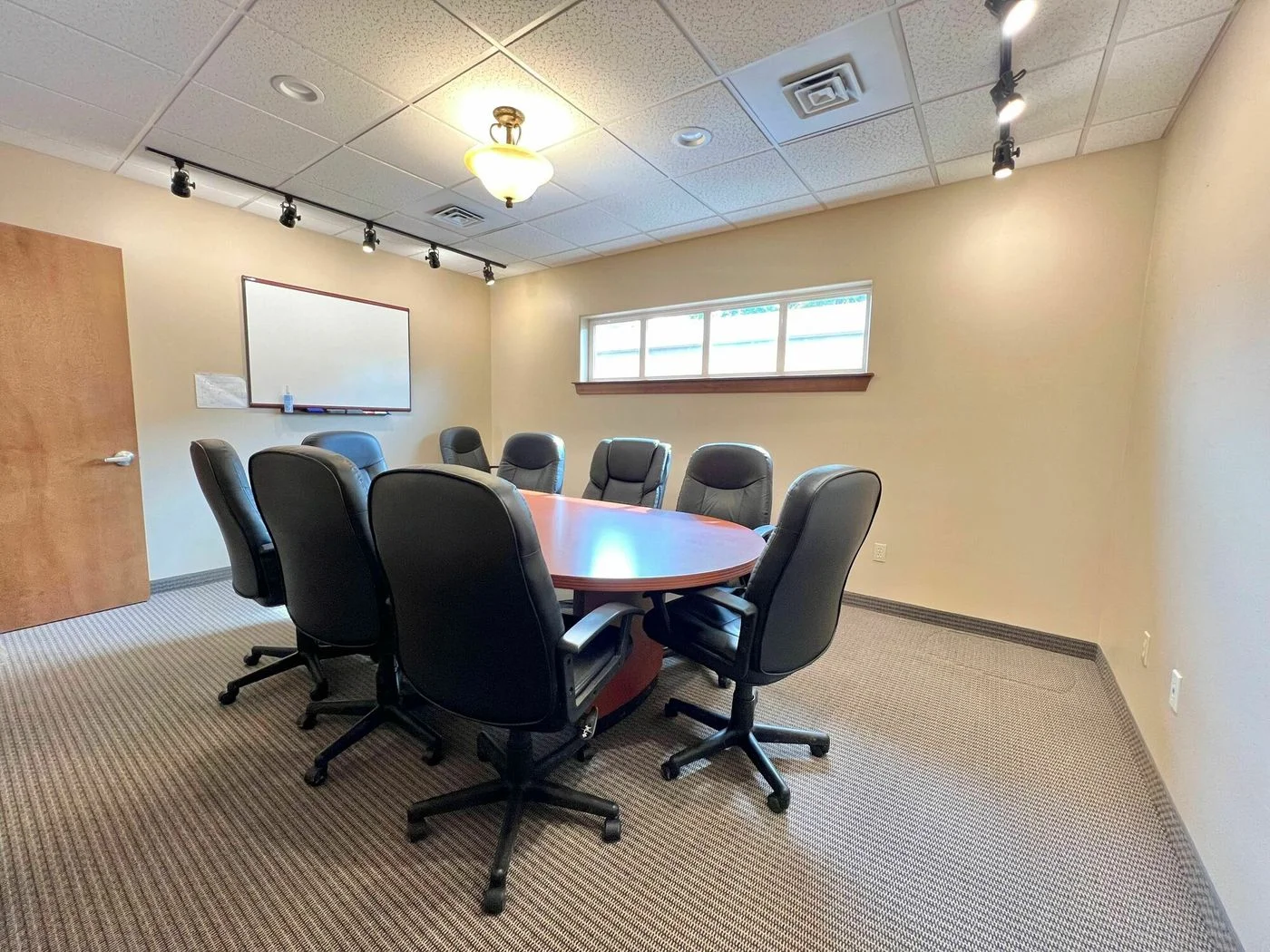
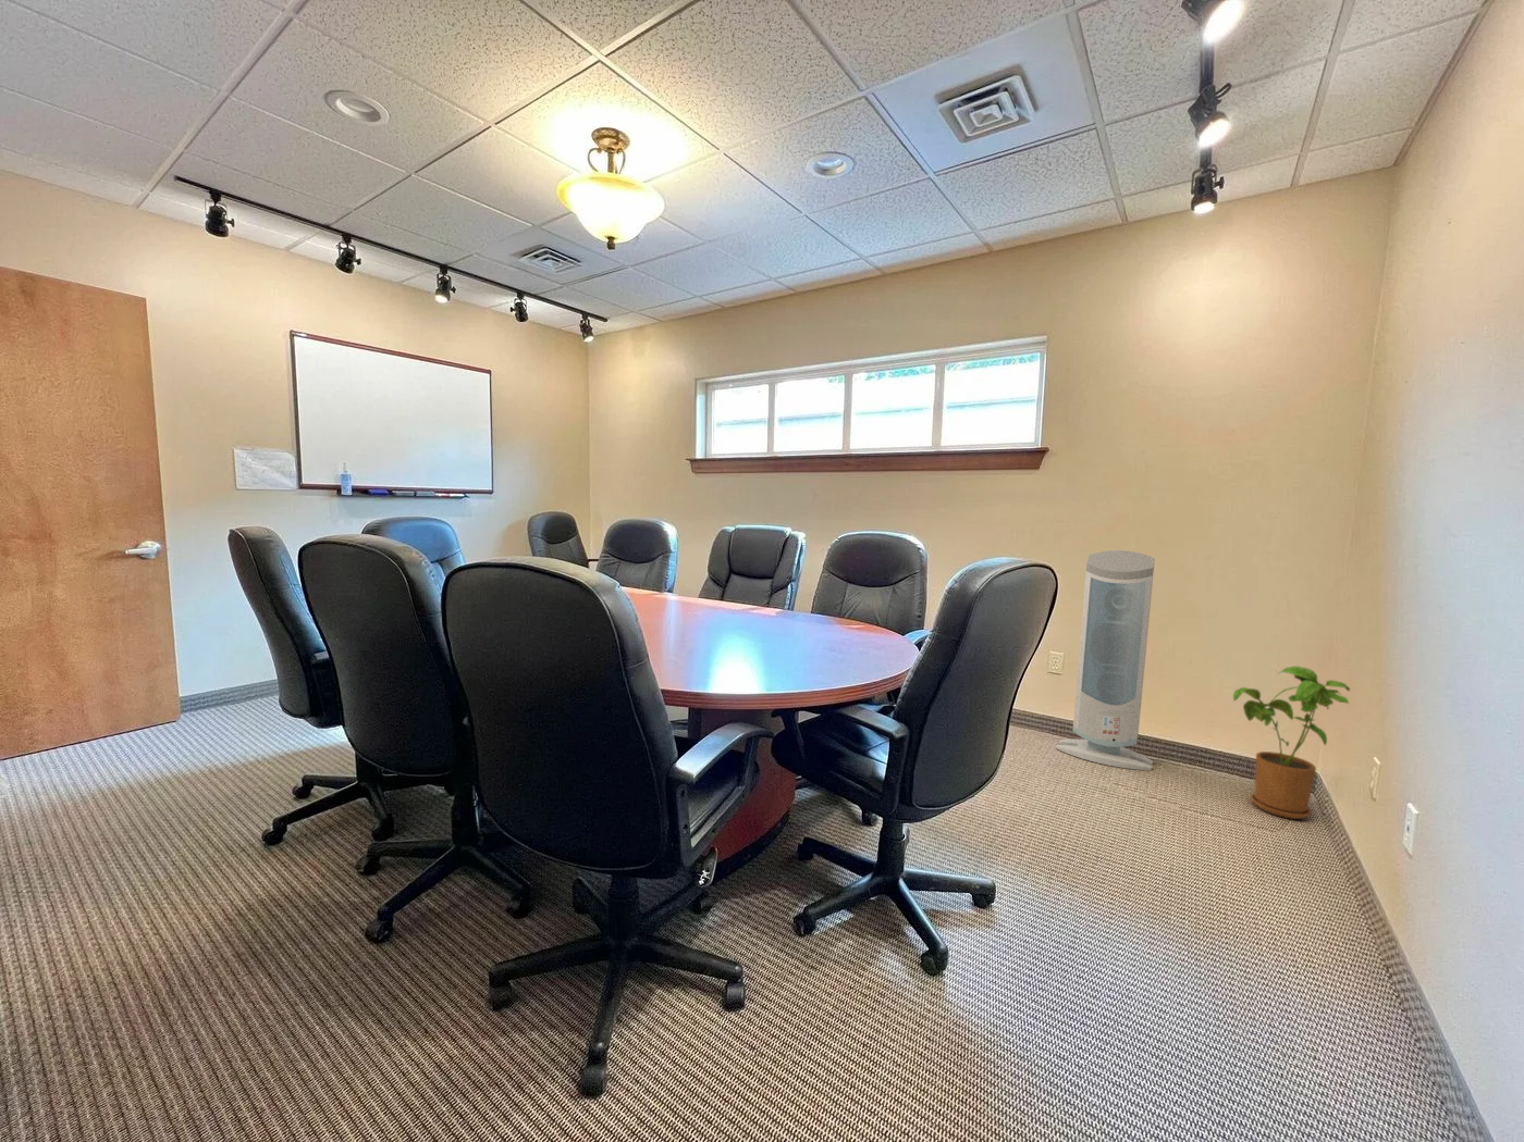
+ house plant (1283, 739)
+ air purifier (1111, 655)
